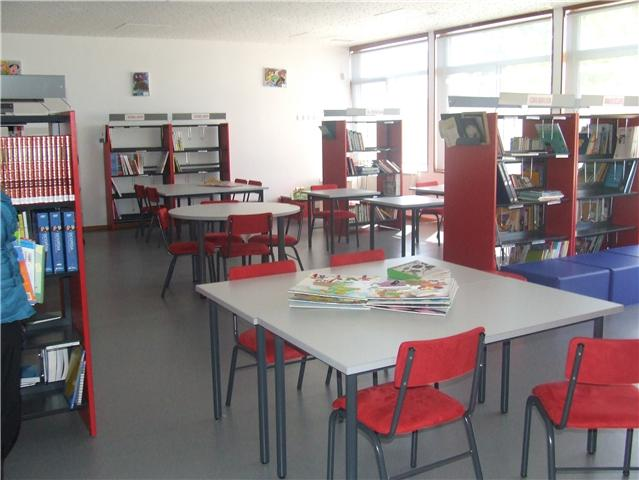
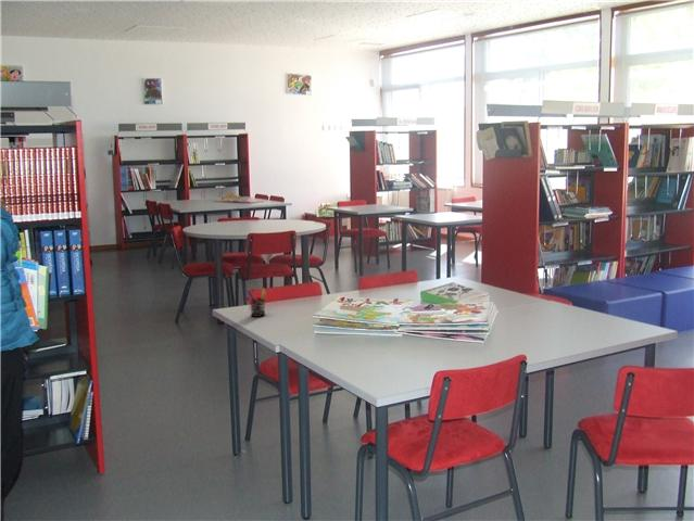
+ pen holder (257, 301)
